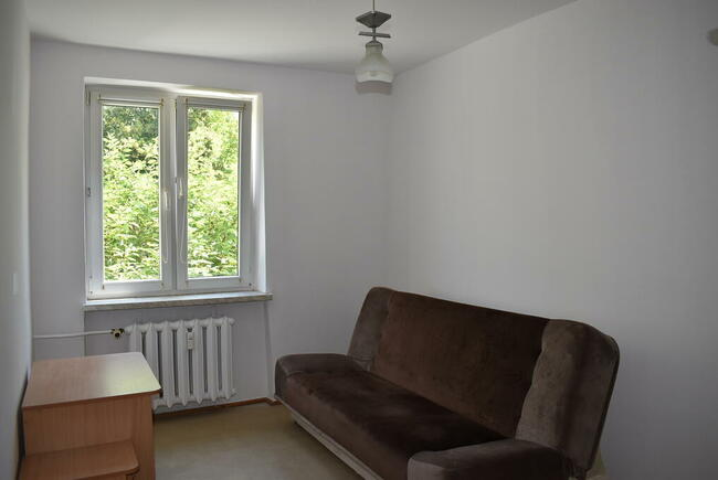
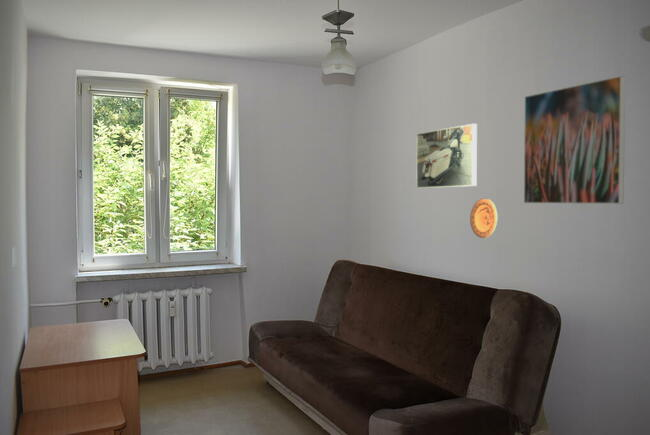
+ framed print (444, 158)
+ decorative plate (483, 218)
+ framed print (569, 145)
